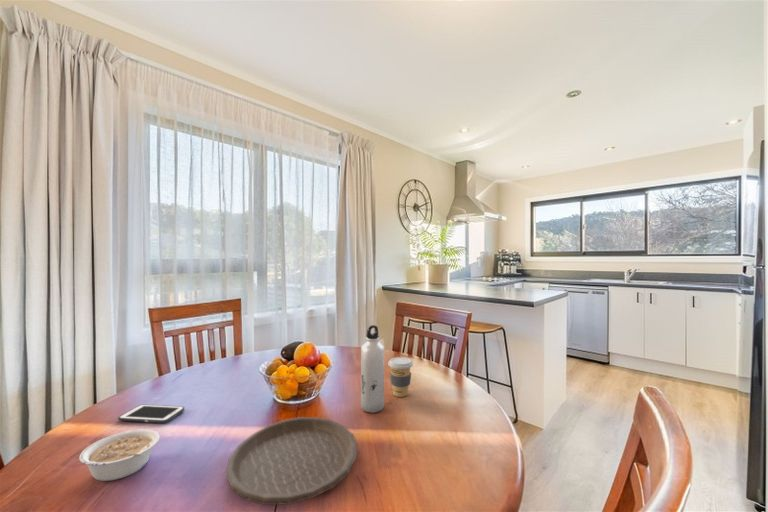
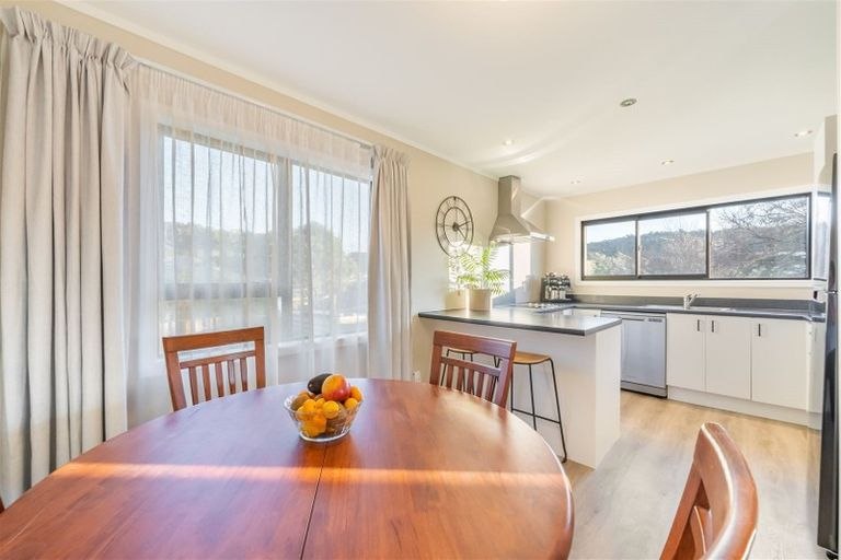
- legume (124, 454)
- water bottle (372, 366)
- cell phone (152, 413)
- plate (295, 454)
- coffee cup (400, 376)
